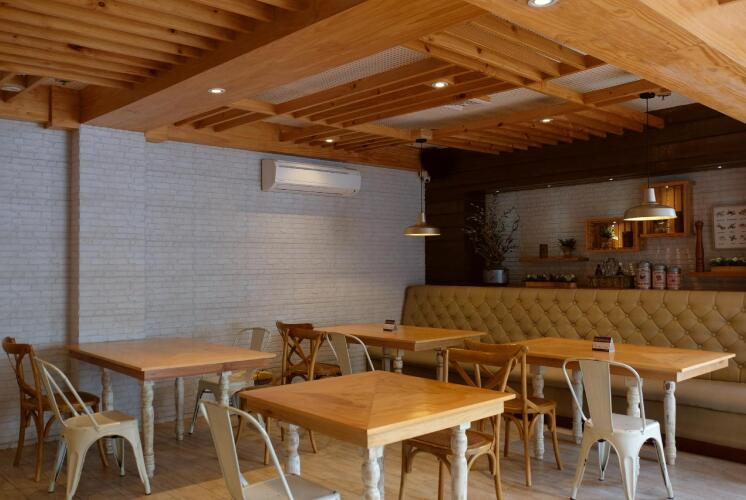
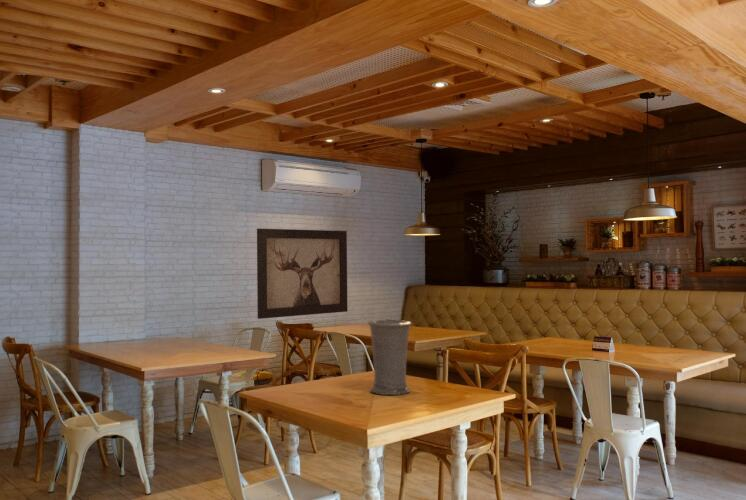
+ vase (390, 356)
+ wall art (304, 272)
